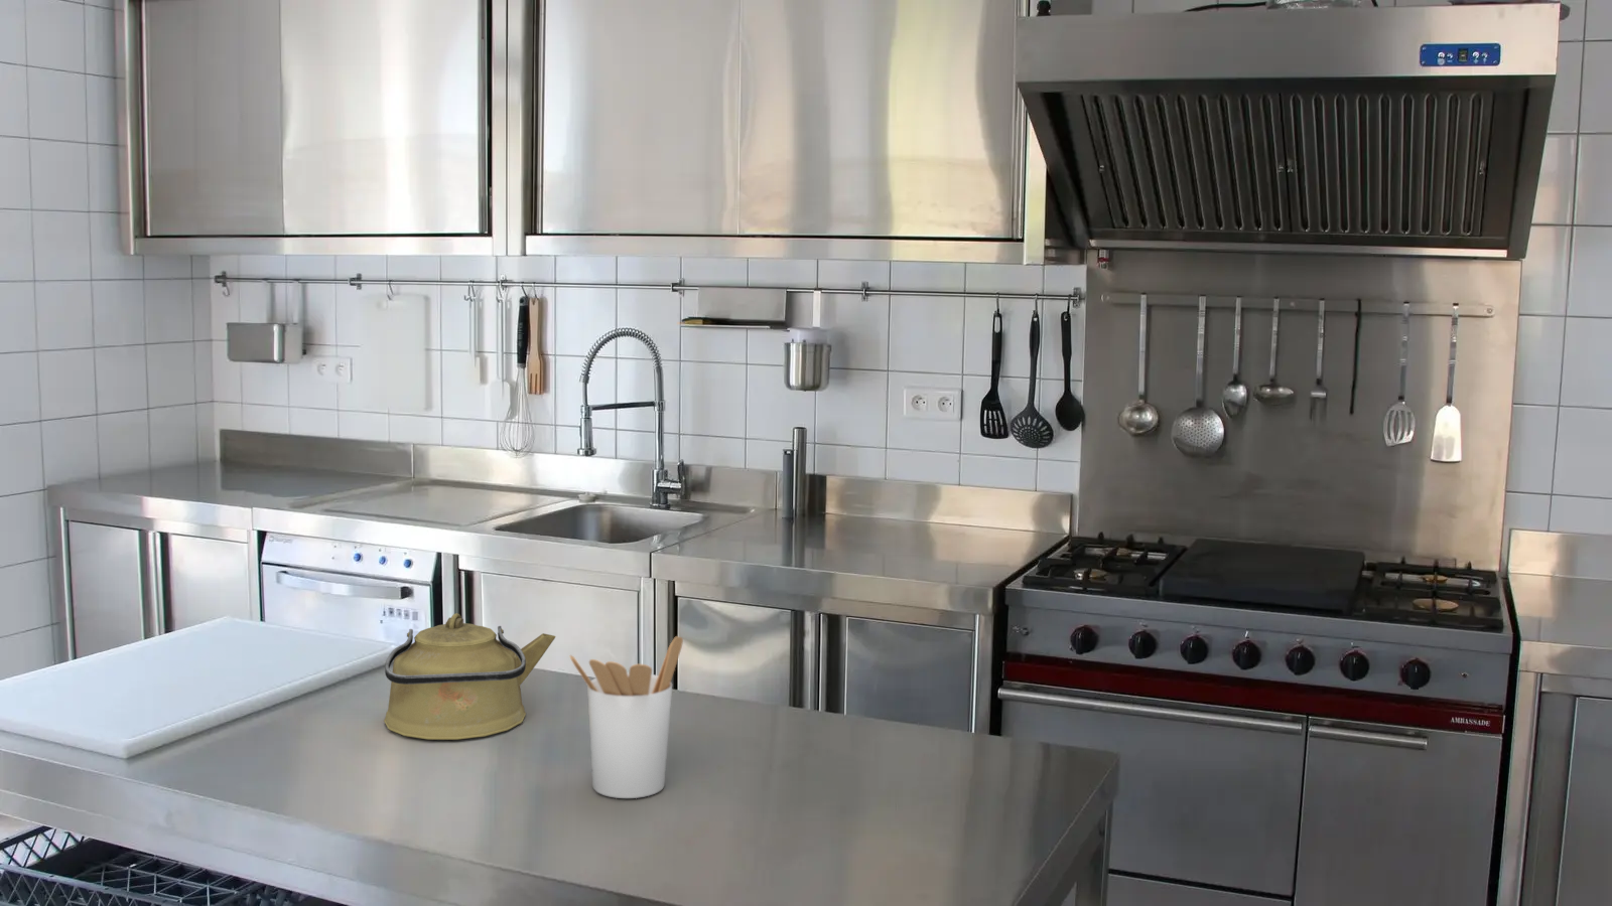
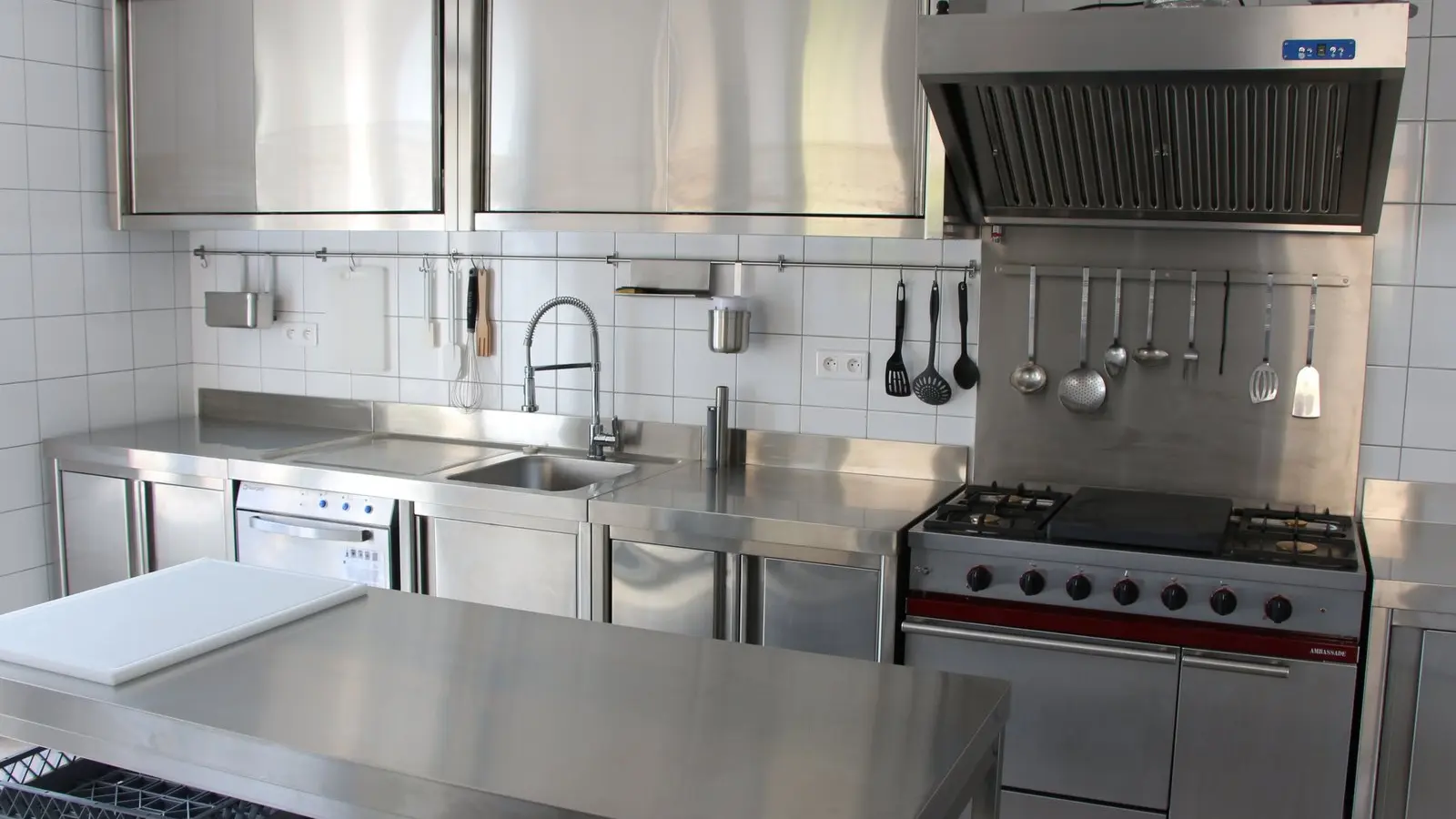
- kettle (471, 666)
- utensil holder (627, 717)
